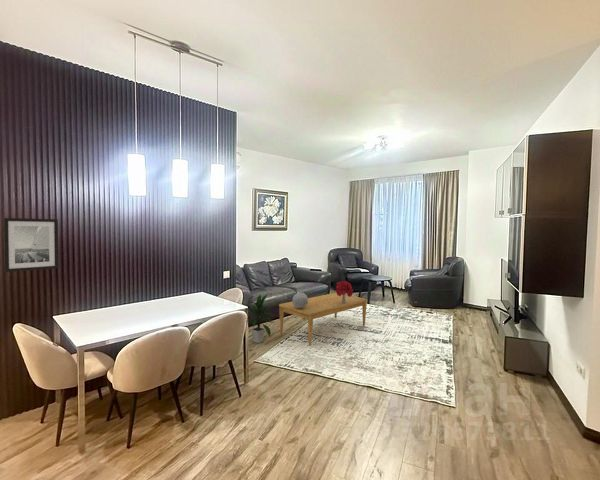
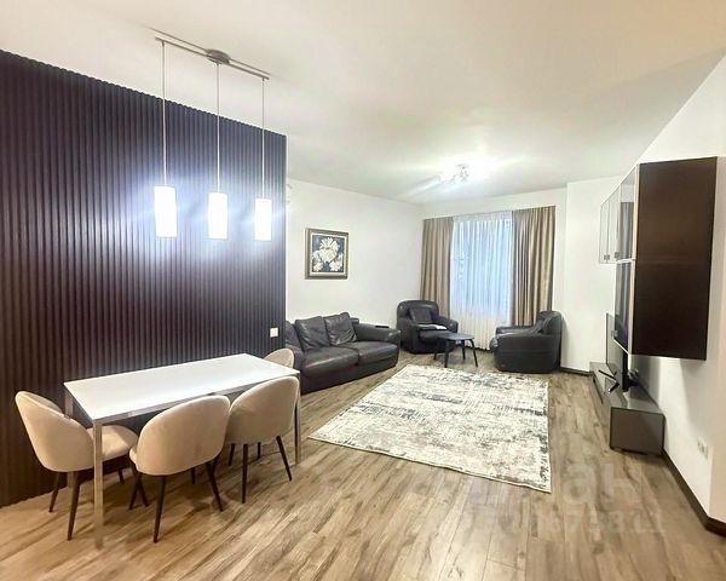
- coffee table (324, 315)
- wall art (32, 244)
- indoor plant (258, 318)
- bouquet (344, 291)
- decorative sphere (300, 300)
